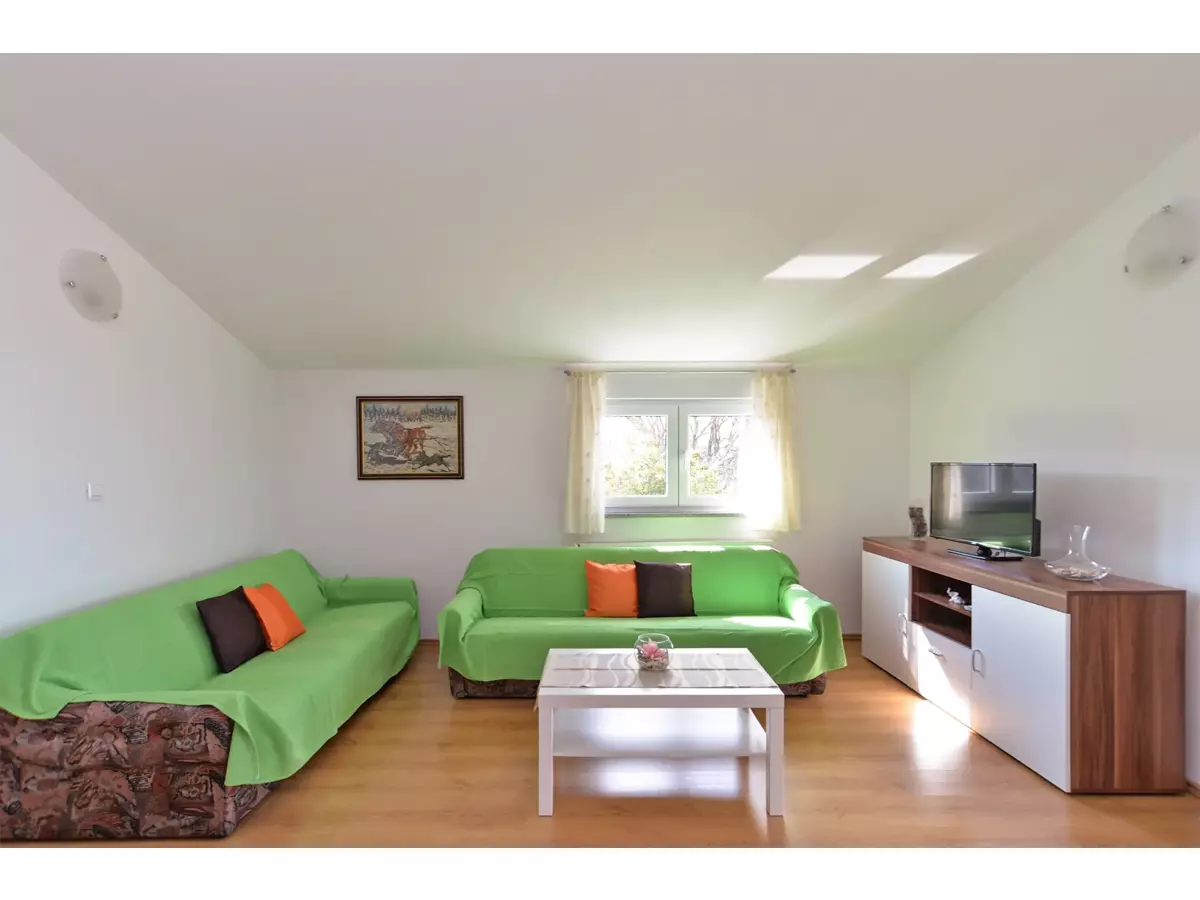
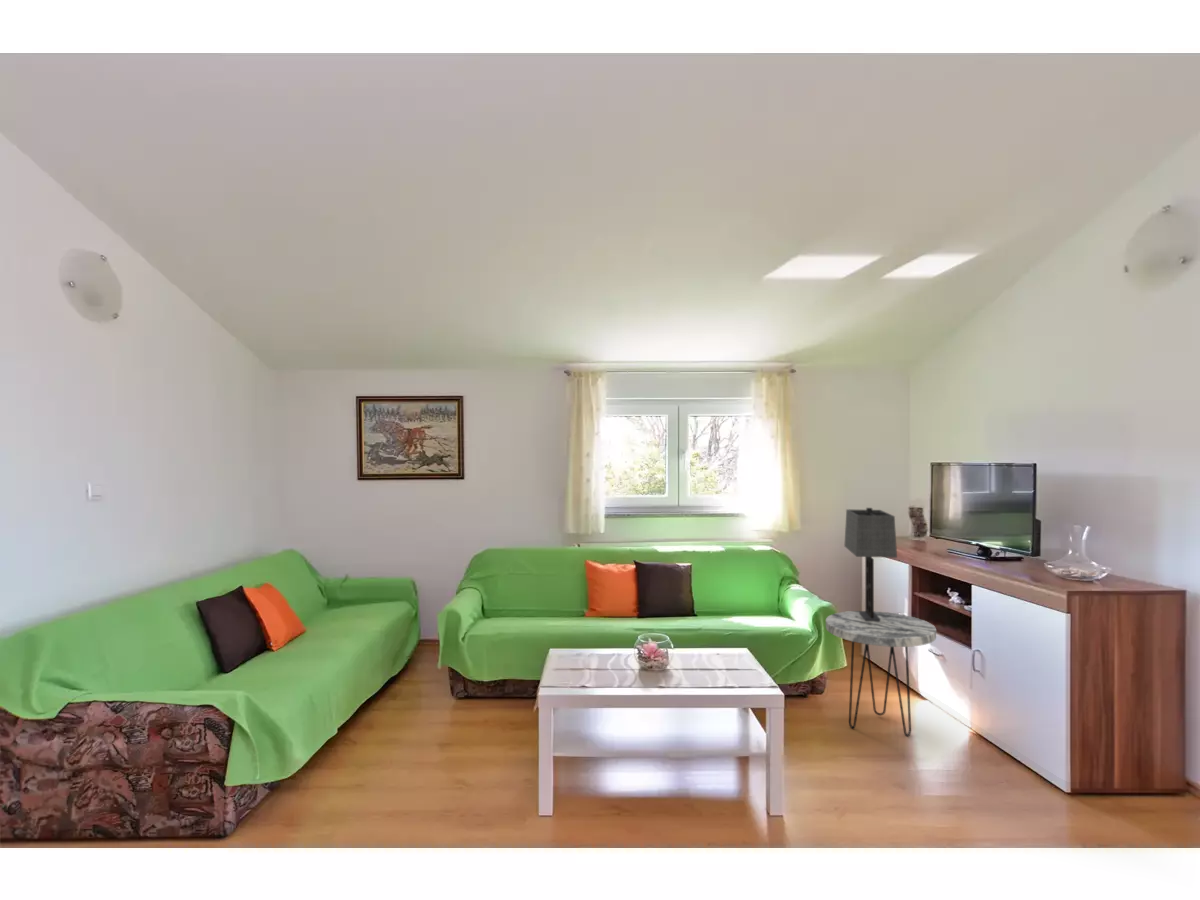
+ table lamp (869, 562)
+ side table (871, 675)
